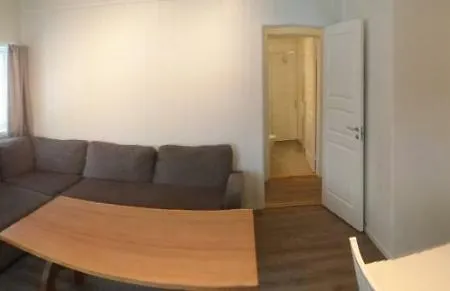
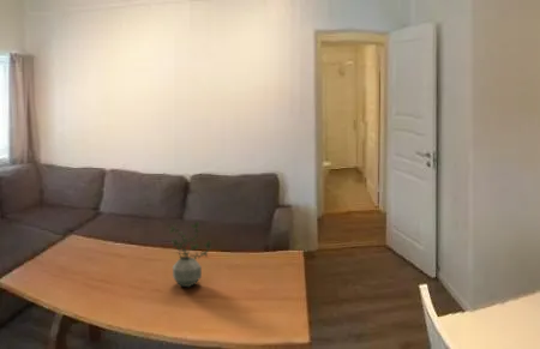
+ potted plant (191, 254)
